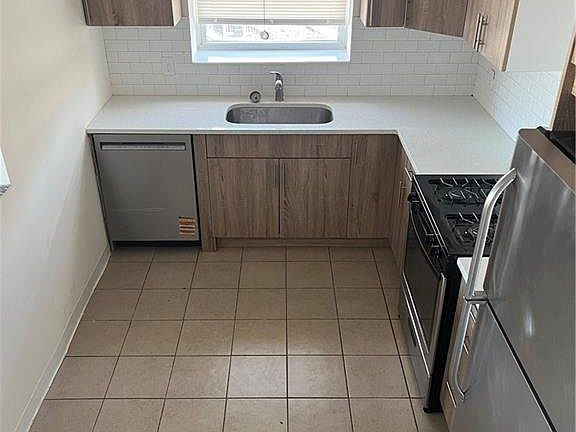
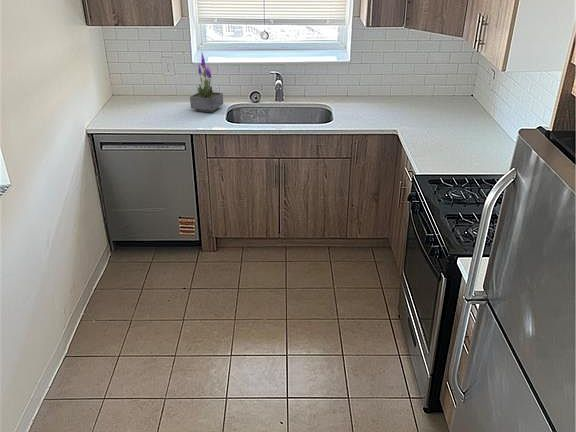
+ potted plant (205, 81)
